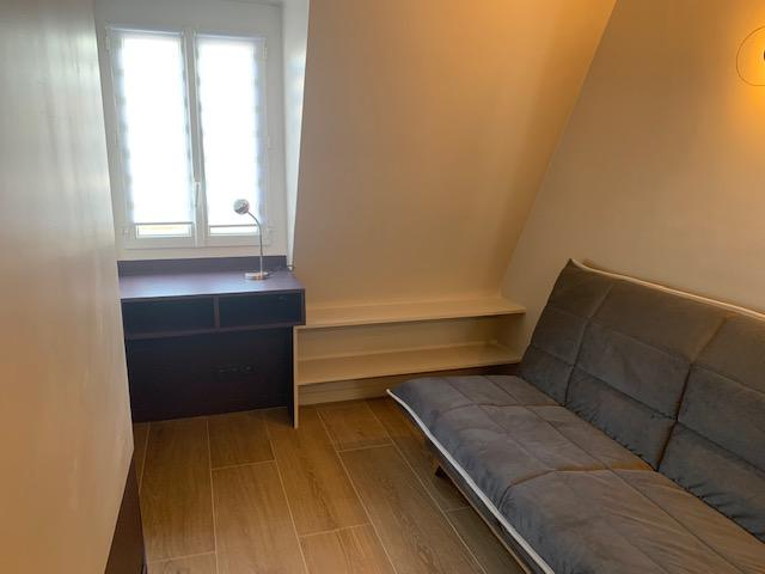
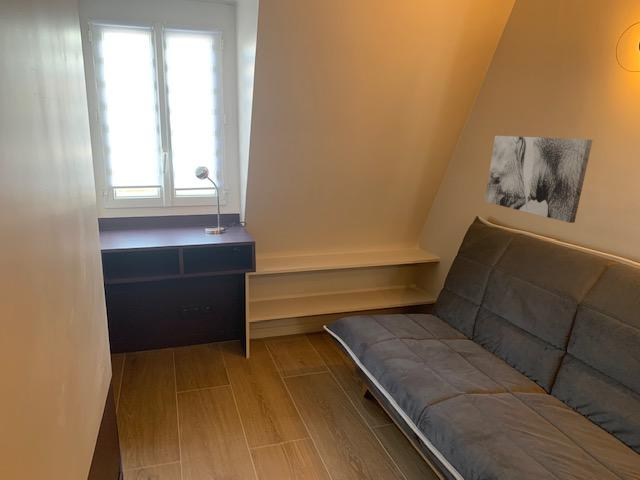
+ wall art (531, 175)
